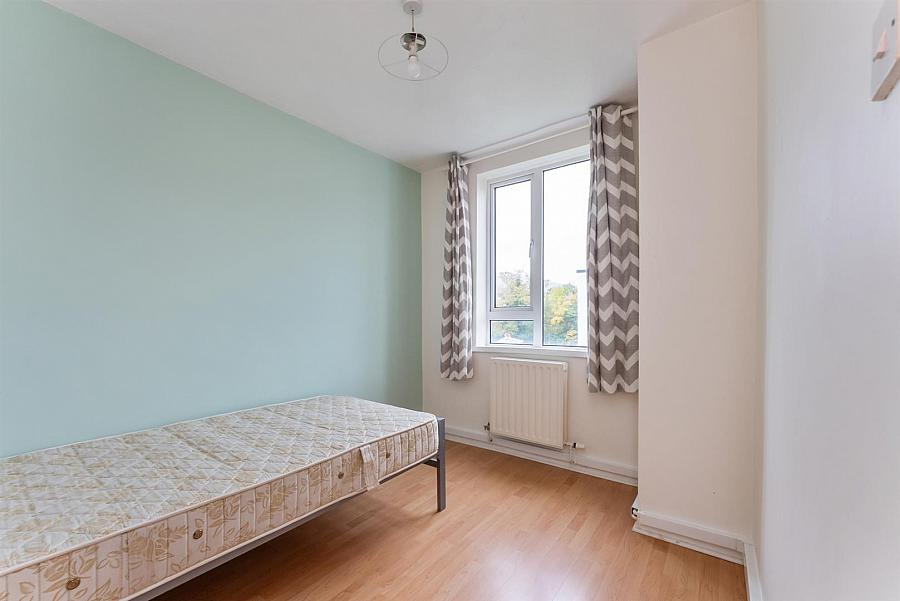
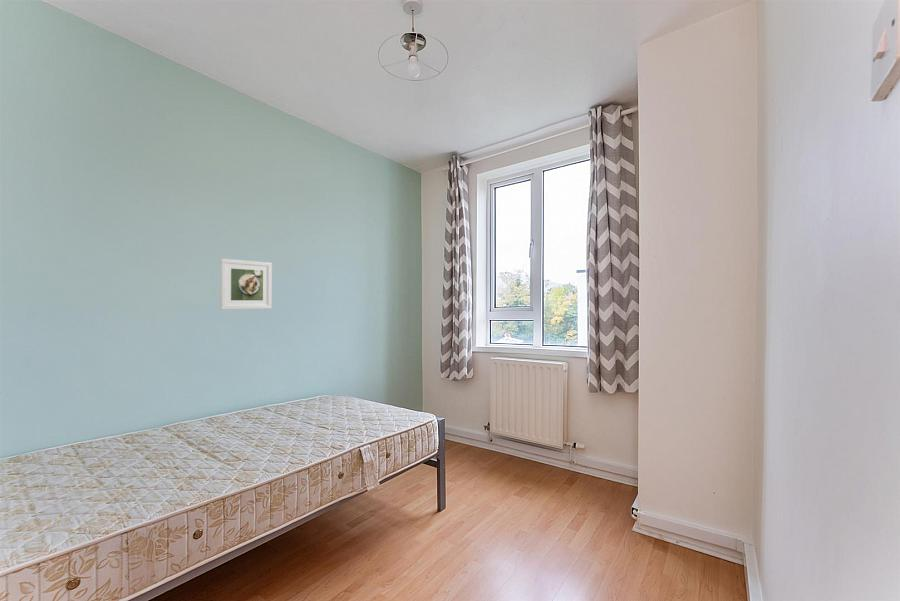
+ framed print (247, 284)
